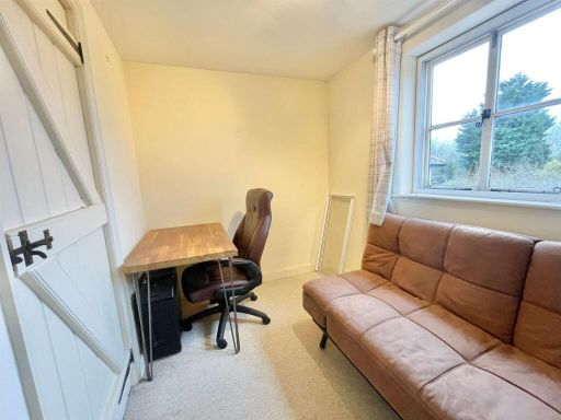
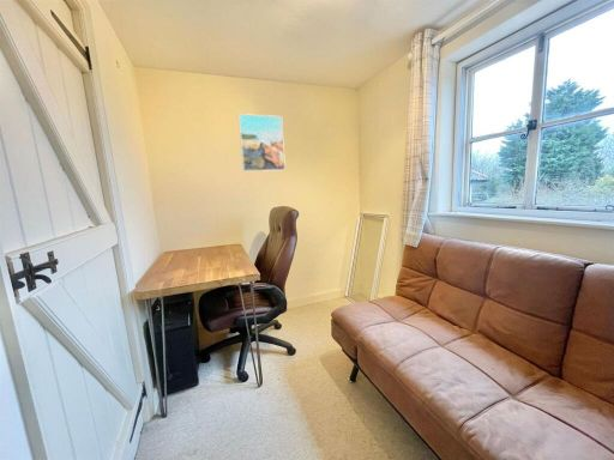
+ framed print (263, 143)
